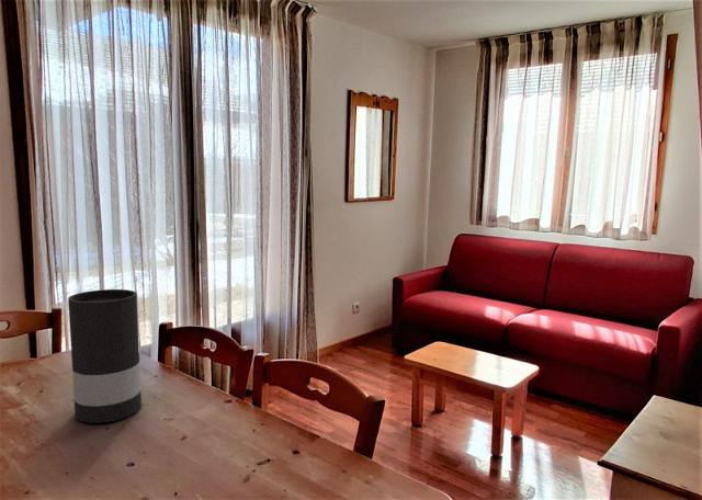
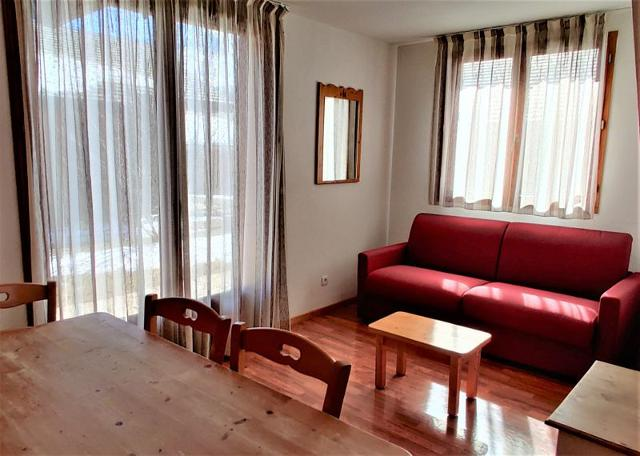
- vase (105, 353)
